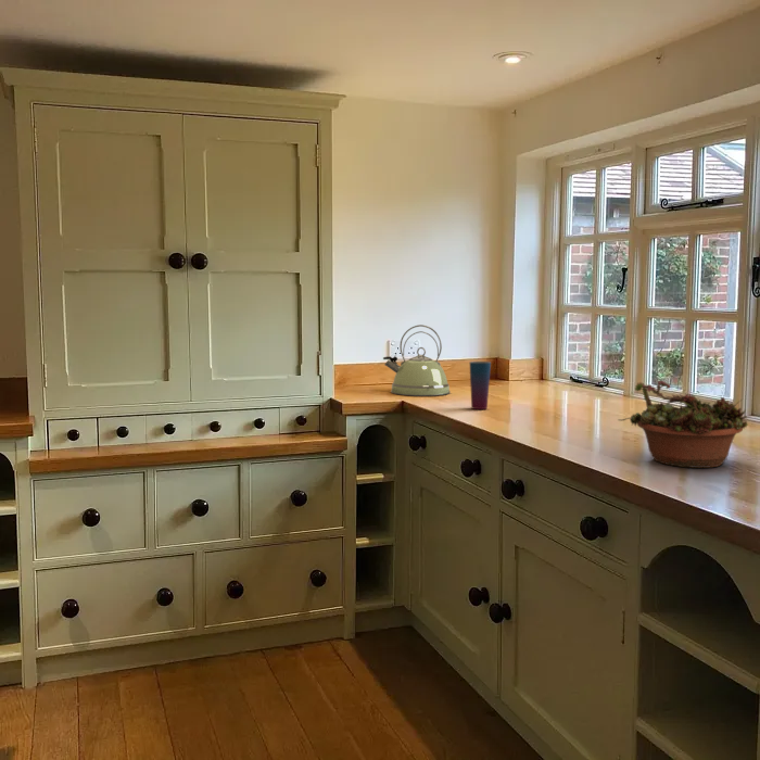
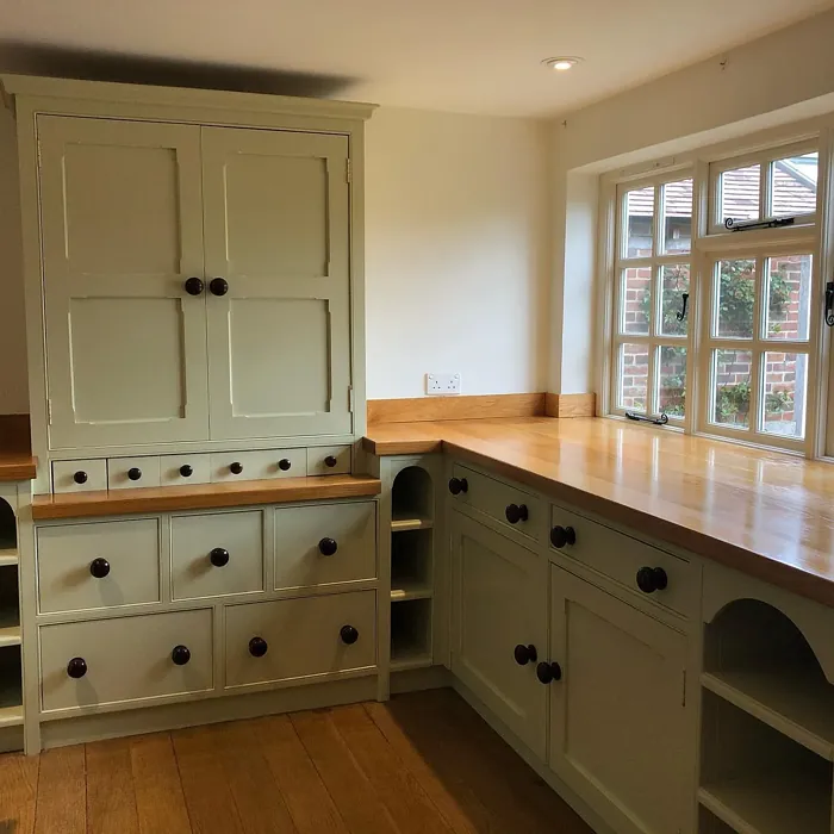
- cup (479, 384)
- succulent planter (688, 420)
- kettle (416, 358)
